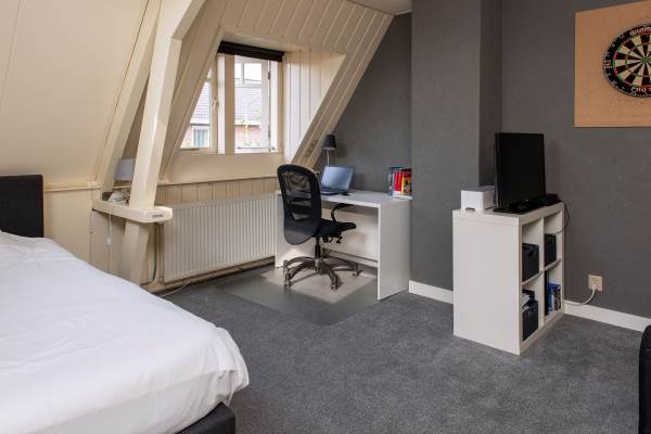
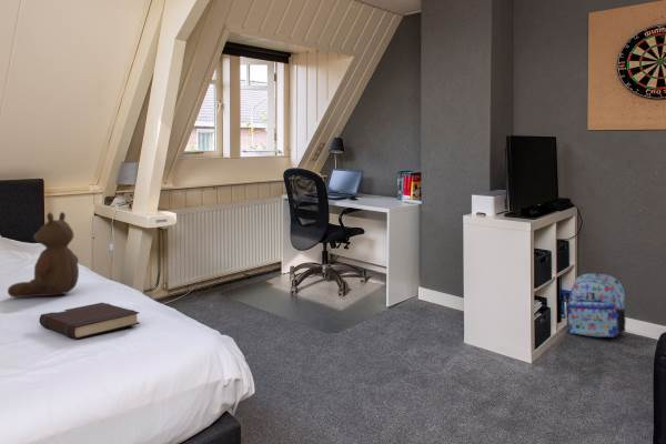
+ teddy bear (44, 253)
+ backpack (594, 303)
+ book (89, 319)
